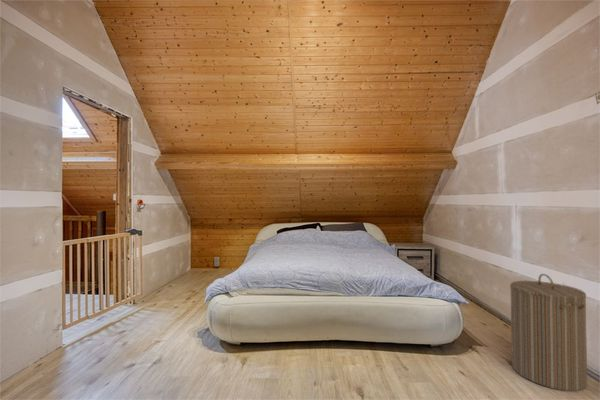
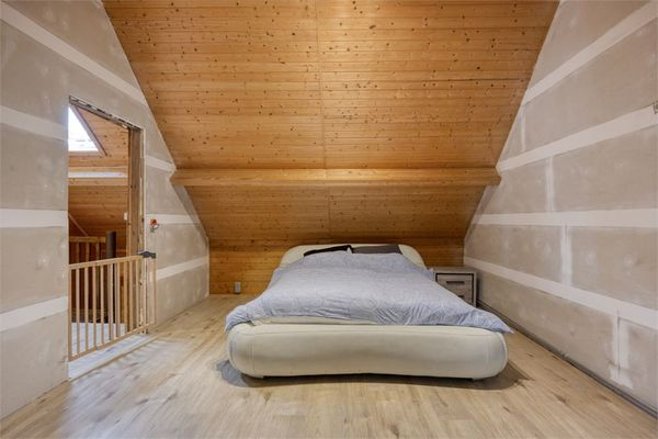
- laundry hamper (546, 323)
